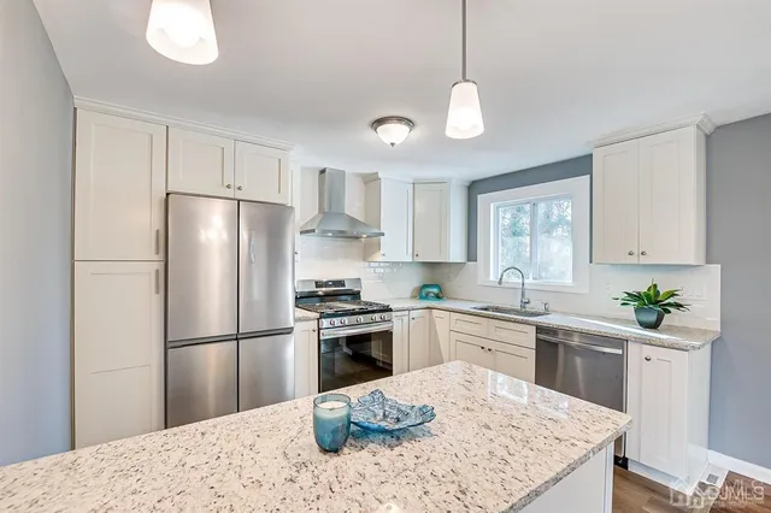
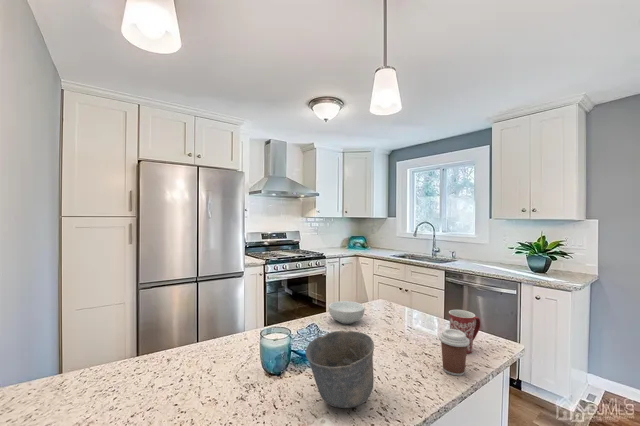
+ coffee cup (453, 351)
+ mug (465, 330)
+ cup (339, 371)
+ cereal bowl (346, 313)
